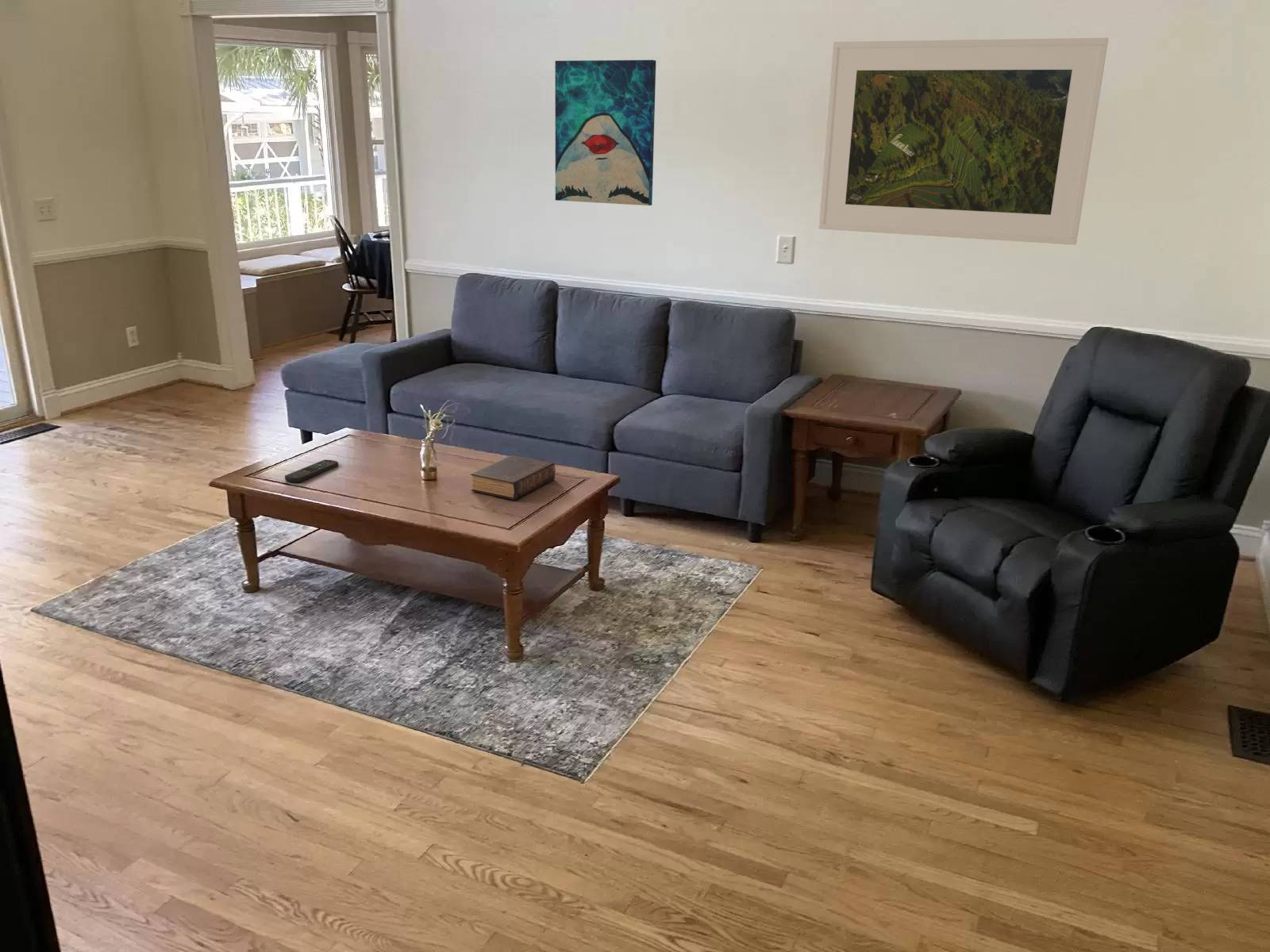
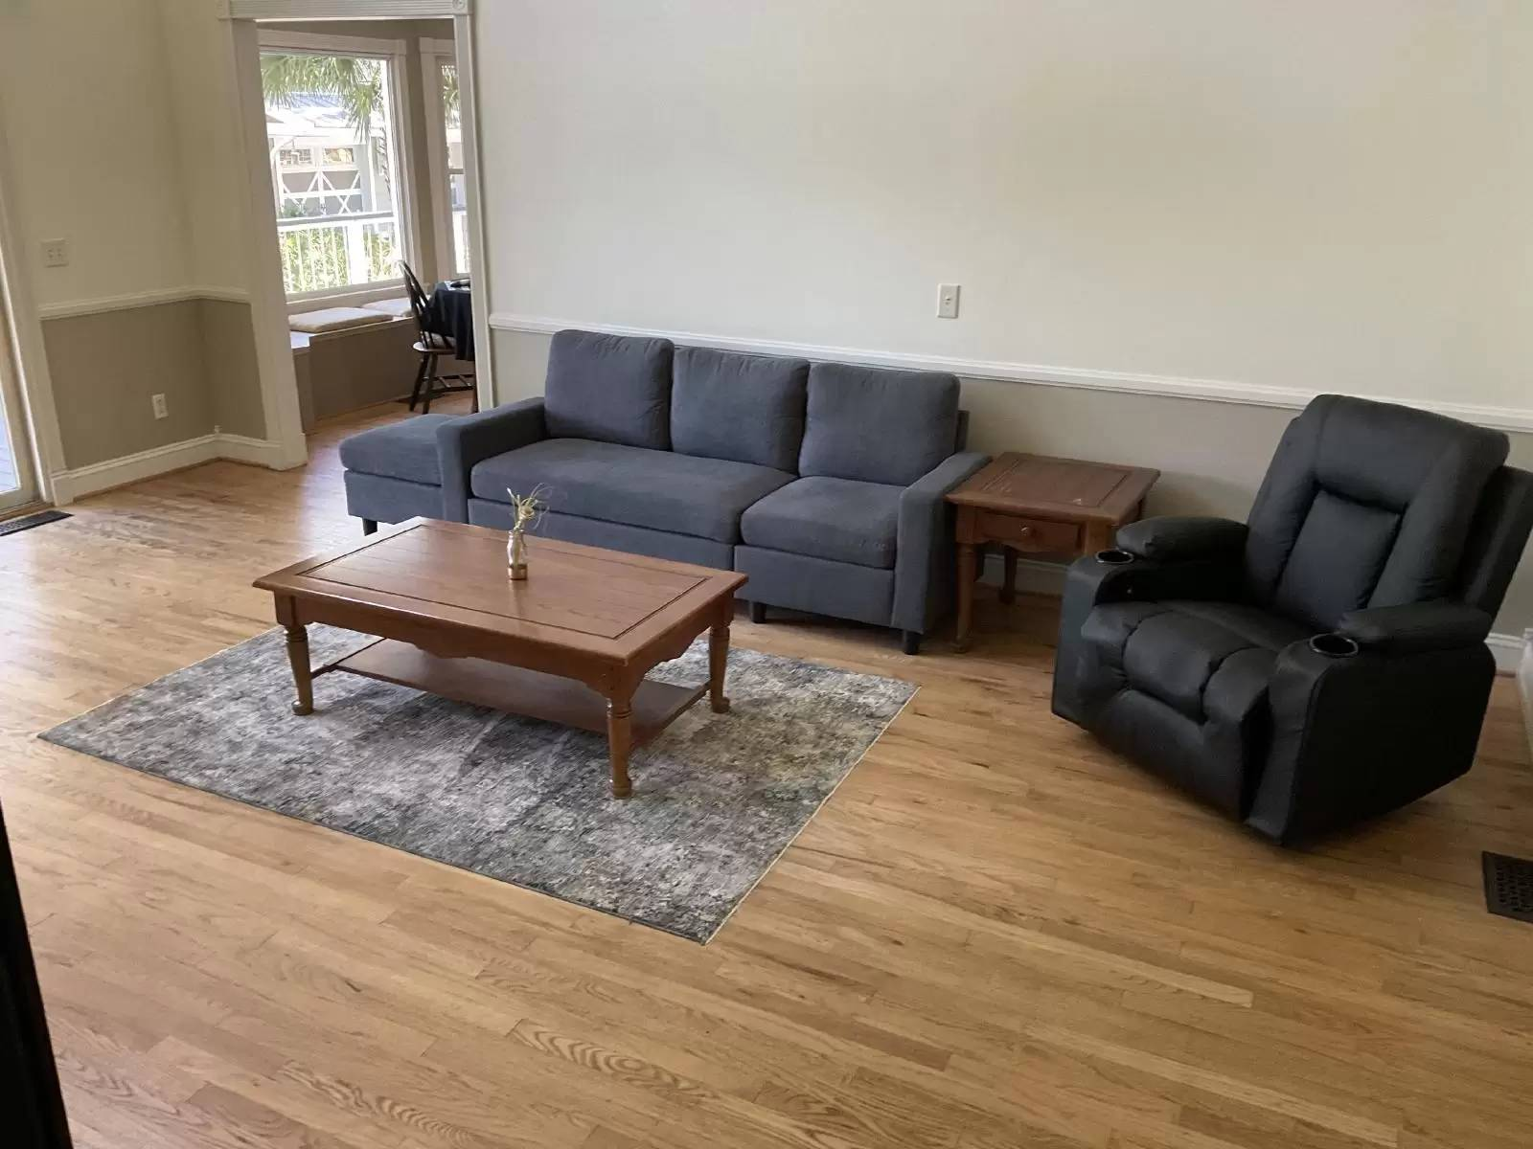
- remote control (312, 470)
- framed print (952, 140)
- book (514, 477)
- wall art (603, 132)
